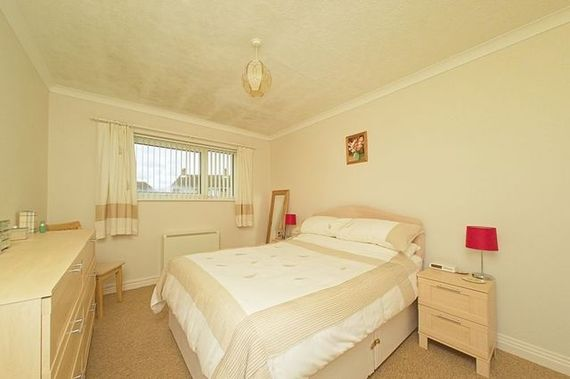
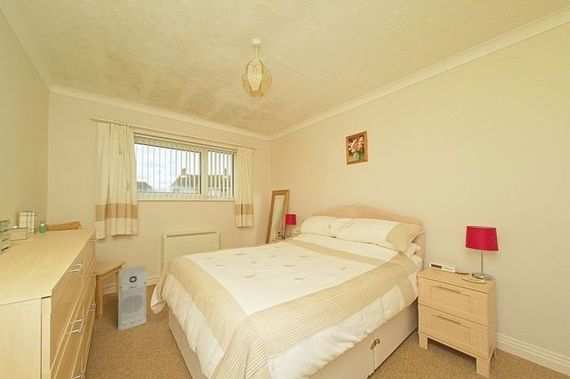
+ air purifier (132, 295)
